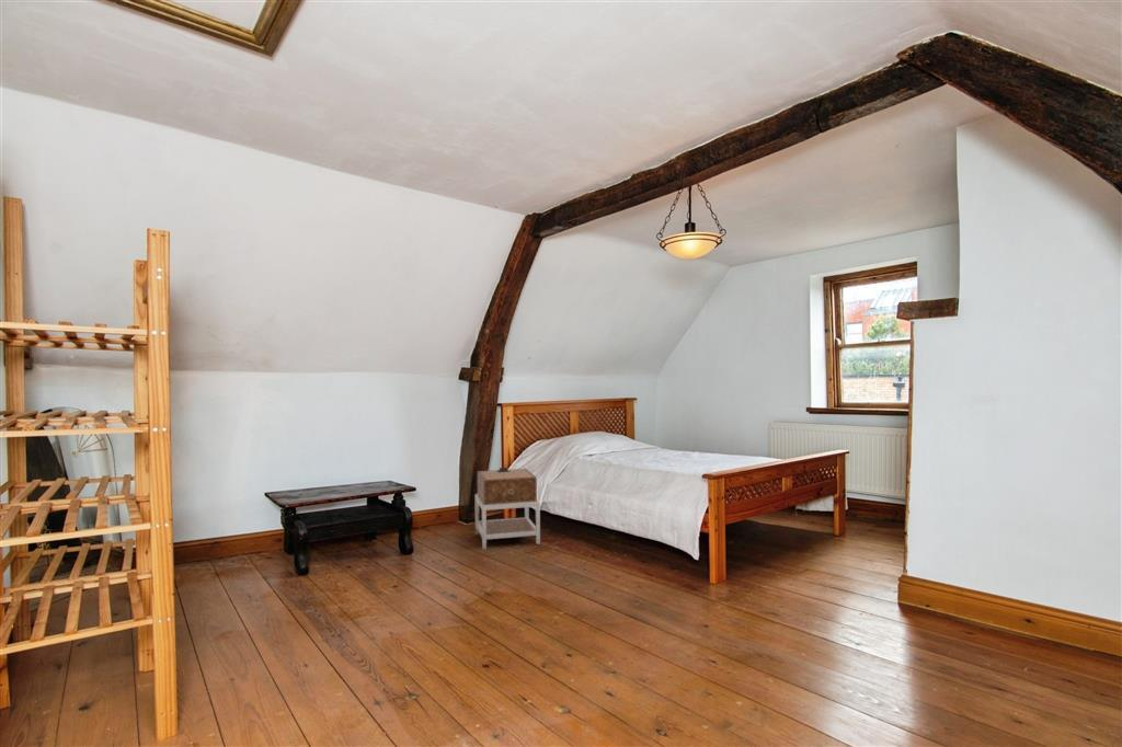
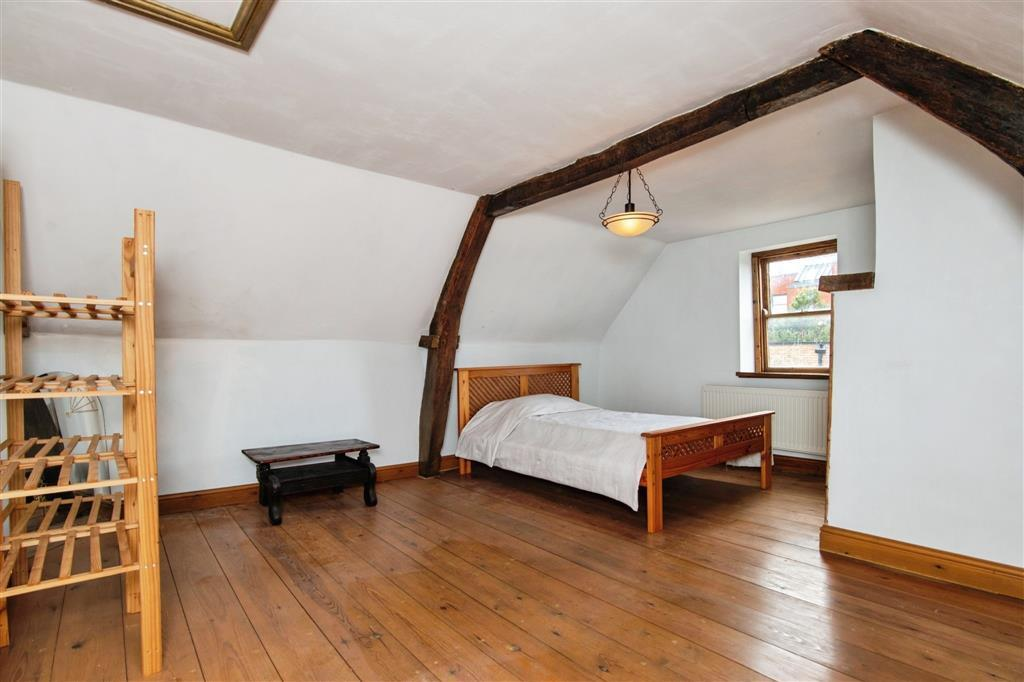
- nightstand (506, 504)
